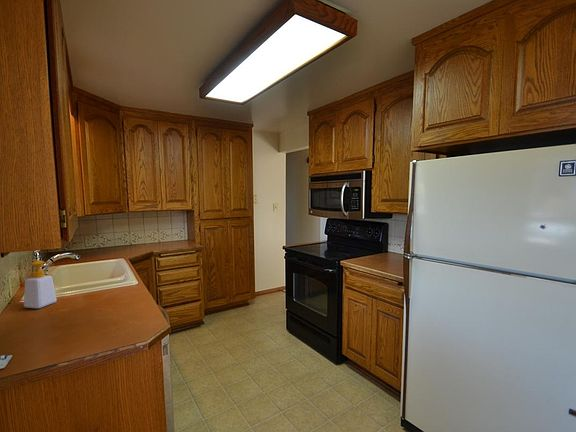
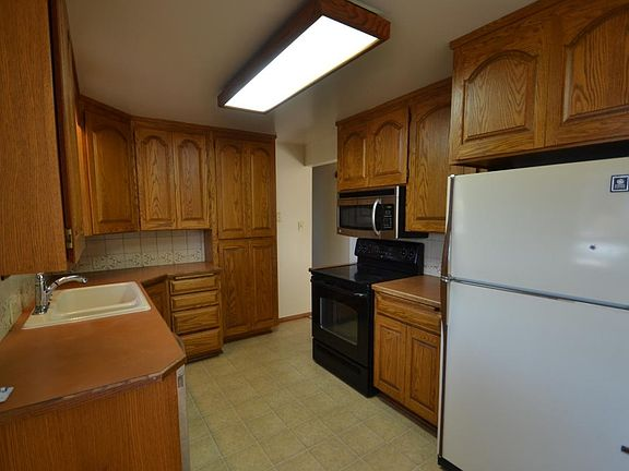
- soap bottle (42, 283)
